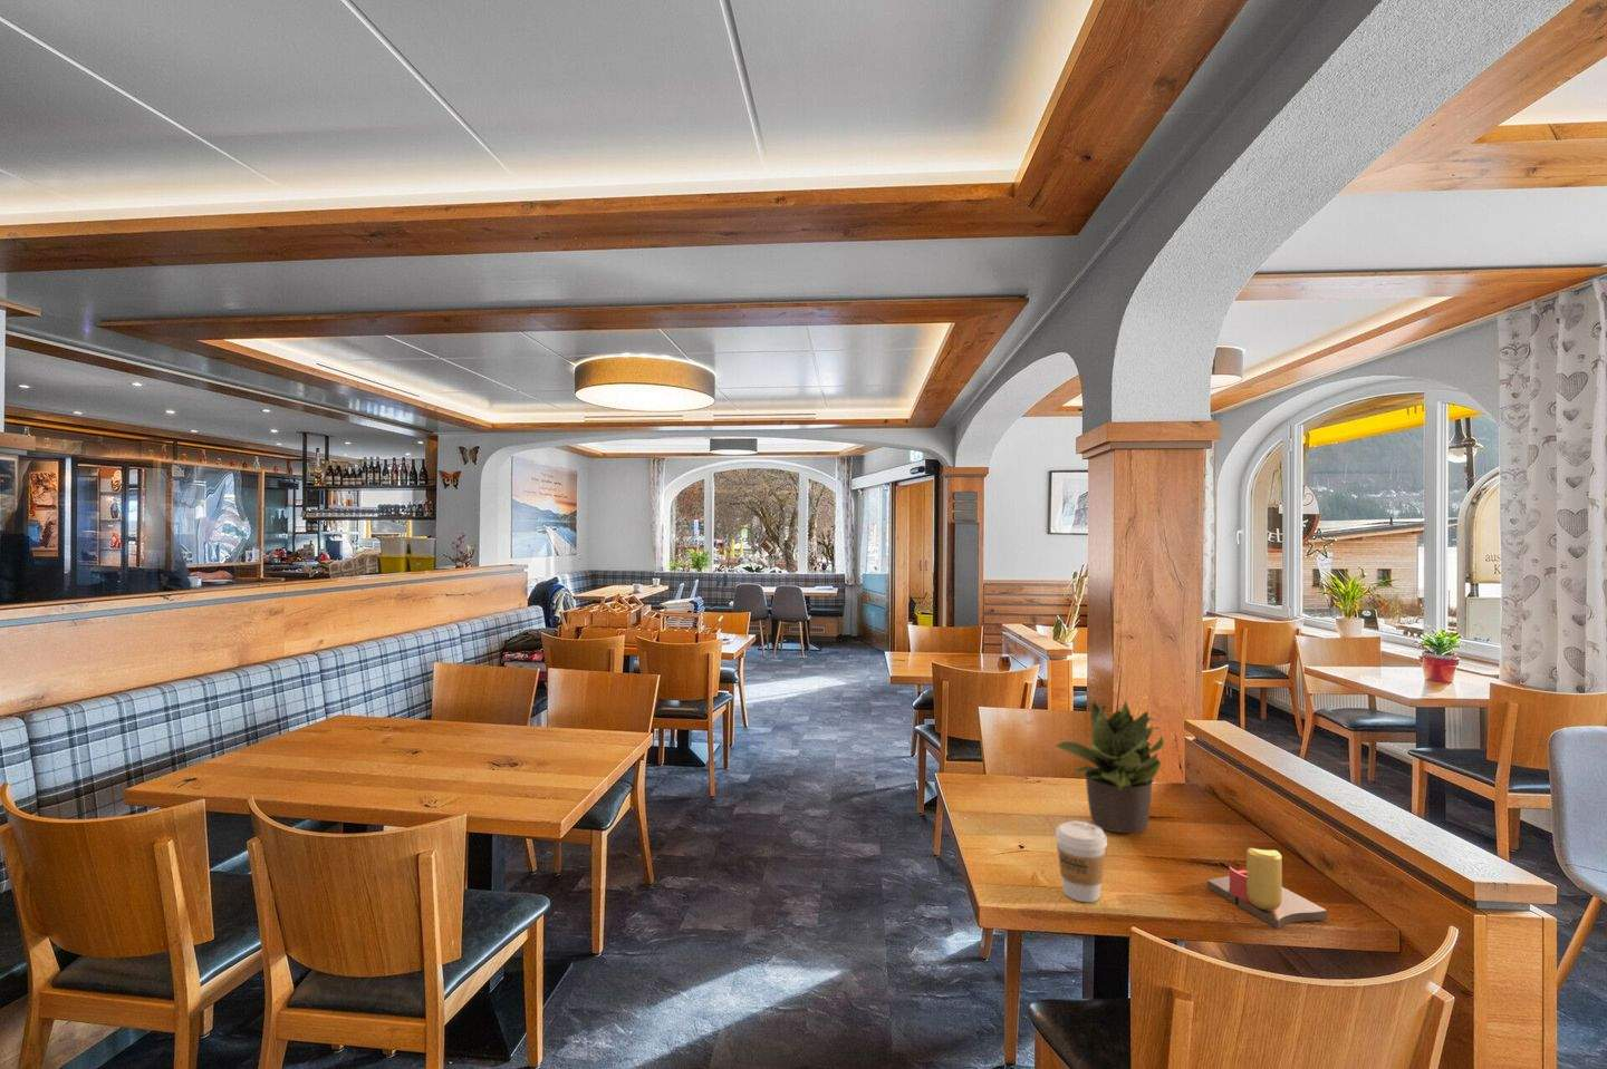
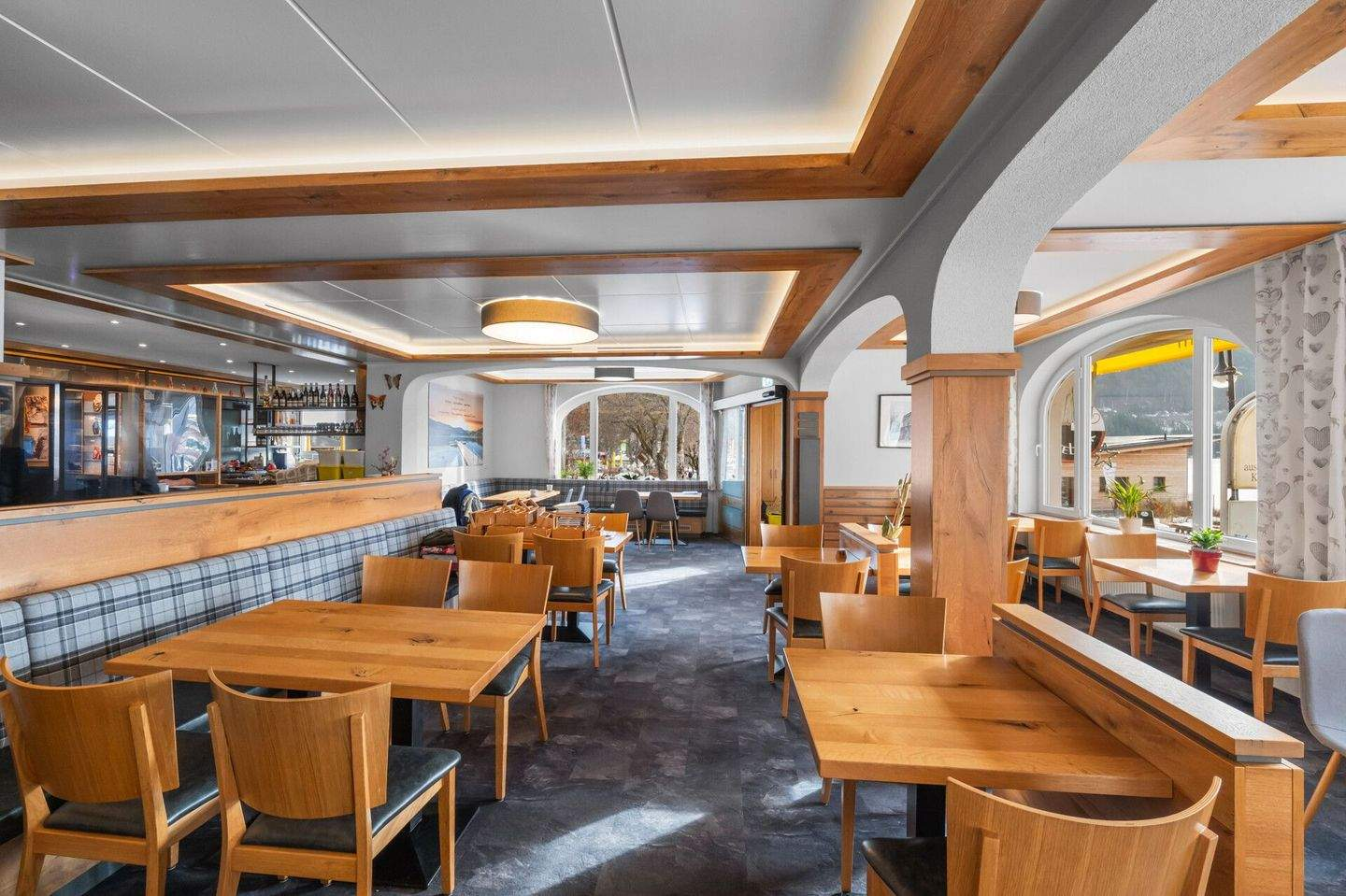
- coffee cup (1080, 860)
- candle (1262, 871)
- potted plant (1110, 764)
